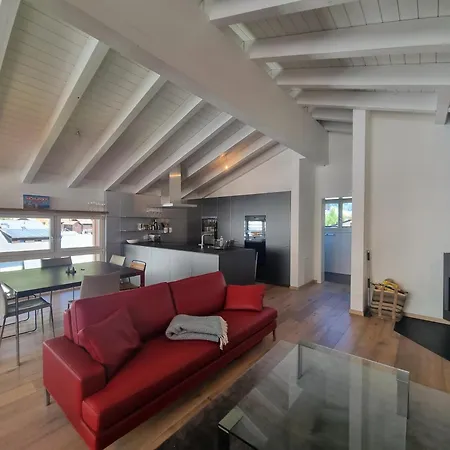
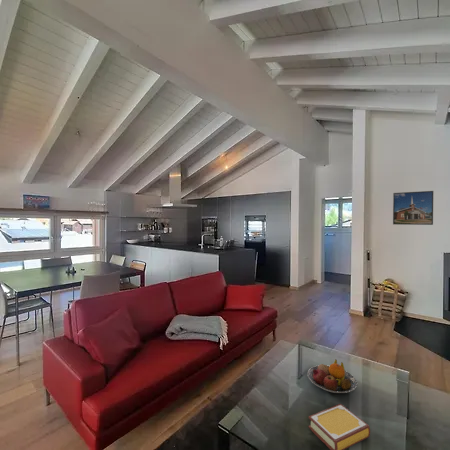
+ fruit bowl (331, 375)
+ book (338, 426)
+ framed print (412, 208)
